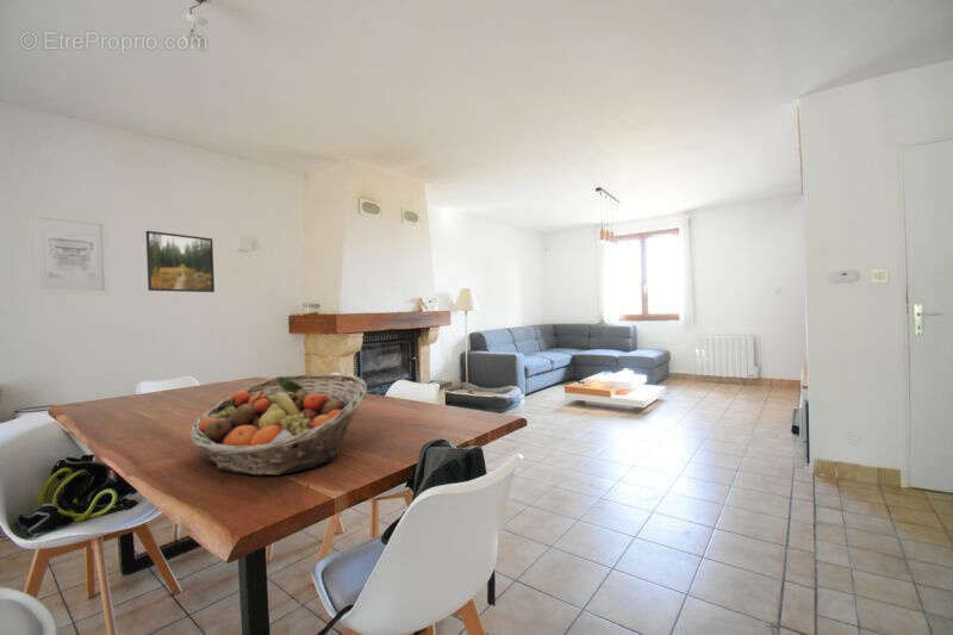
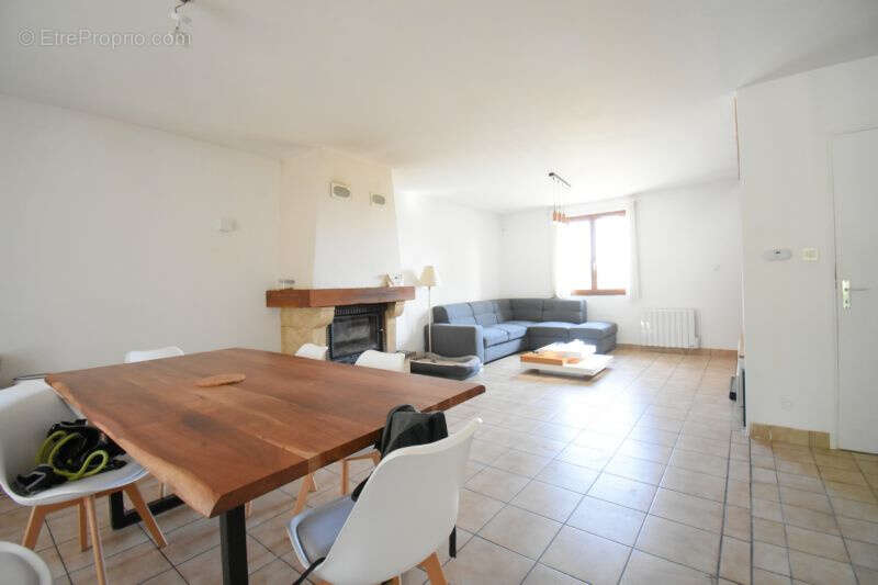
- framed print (181, 262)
- fruit basket (284, 418)
- wall art (71, 255)
